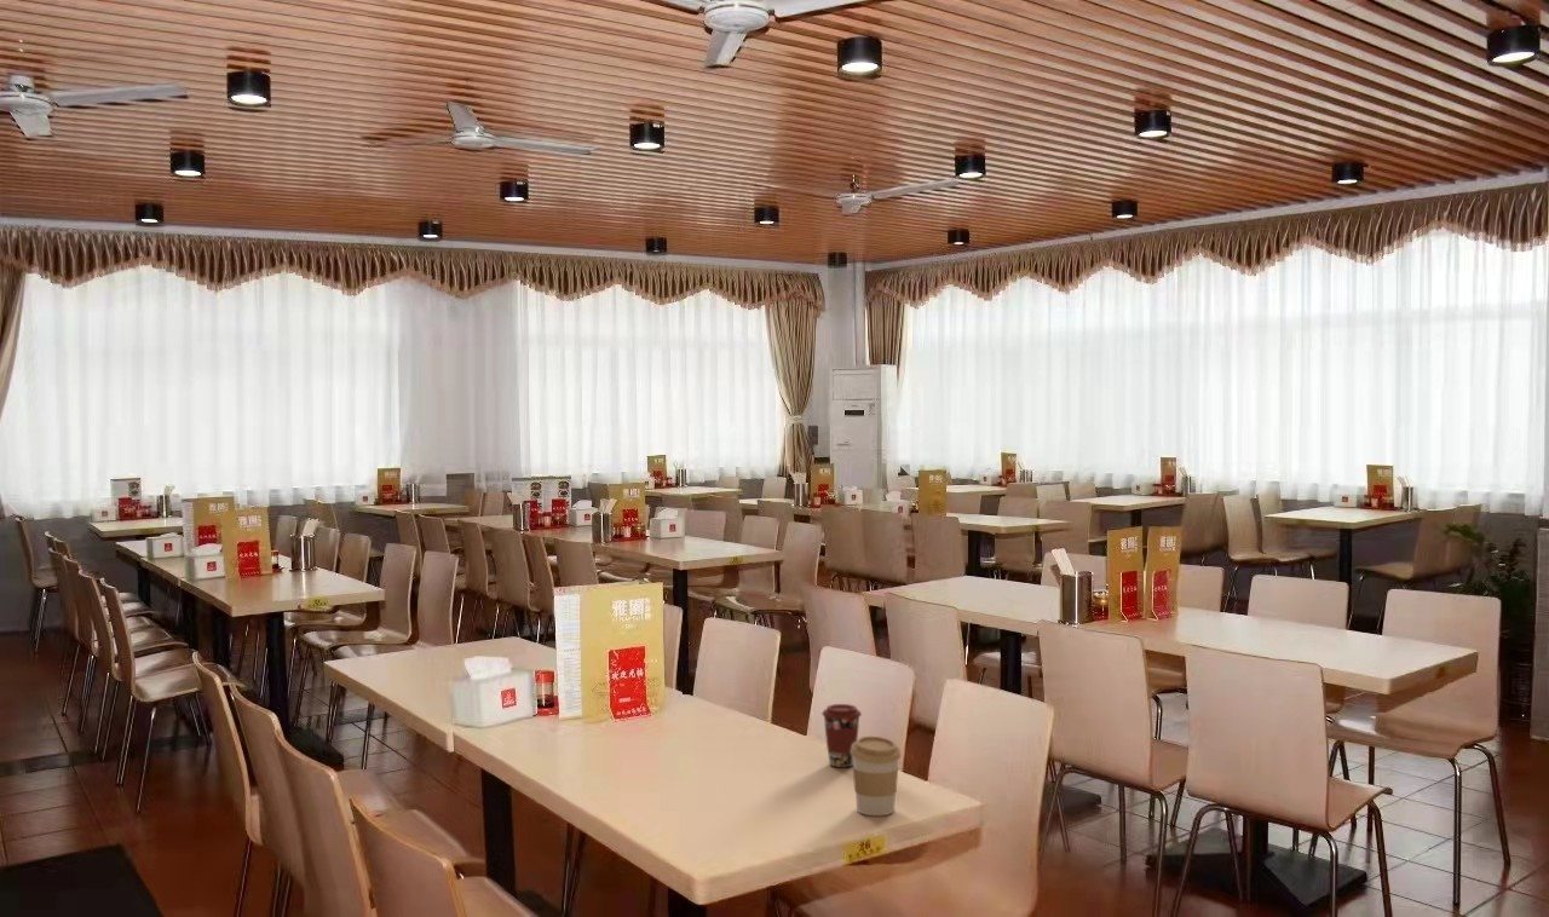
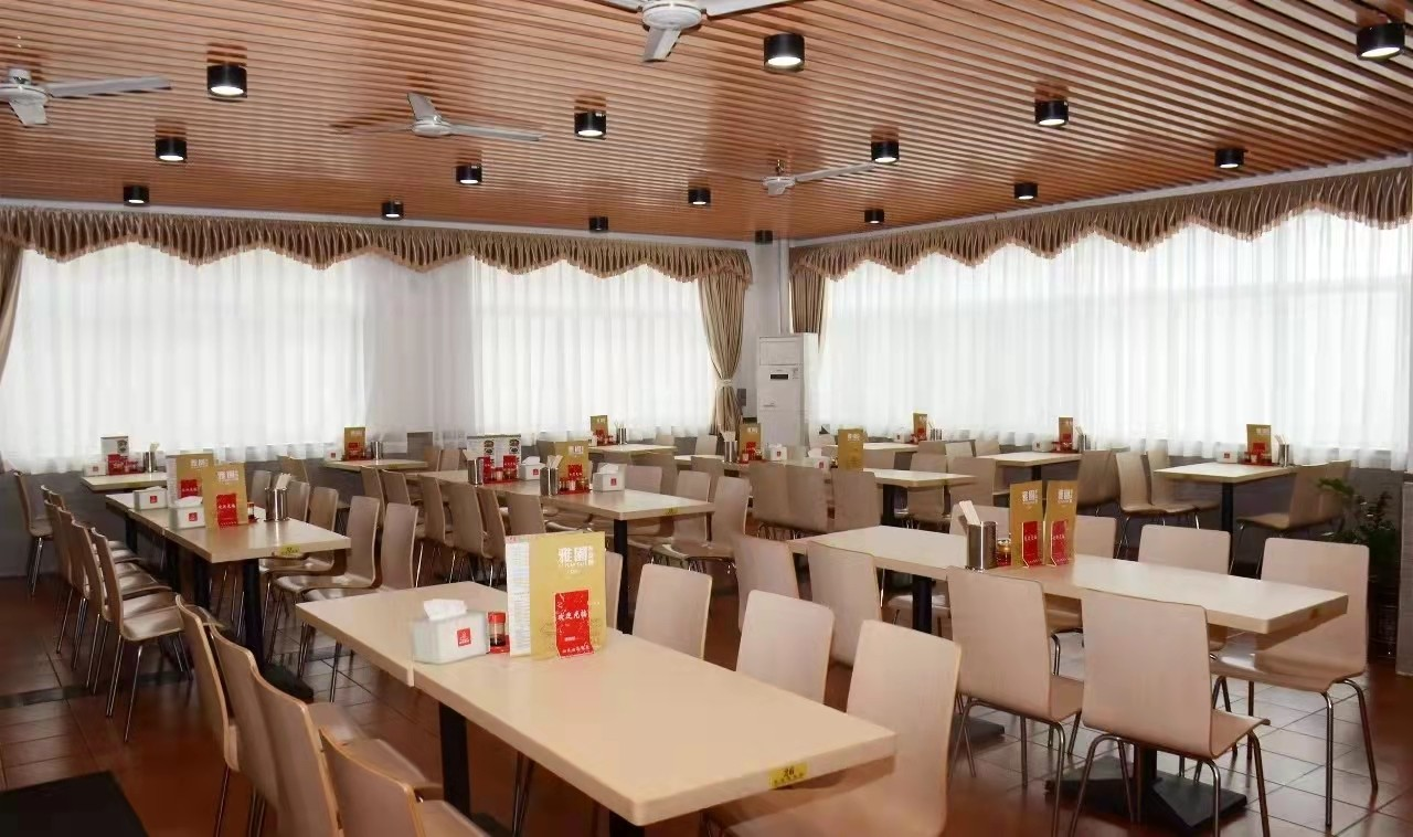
- coffee cup (841, 736)
- coffee cup (875, 774)
